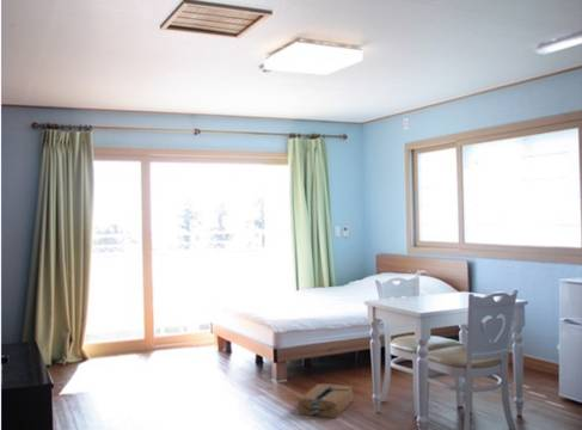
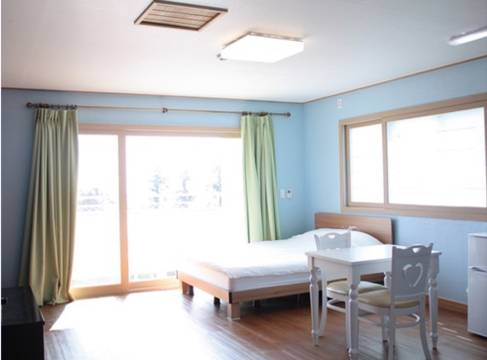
- cardboard box (326, 399)
